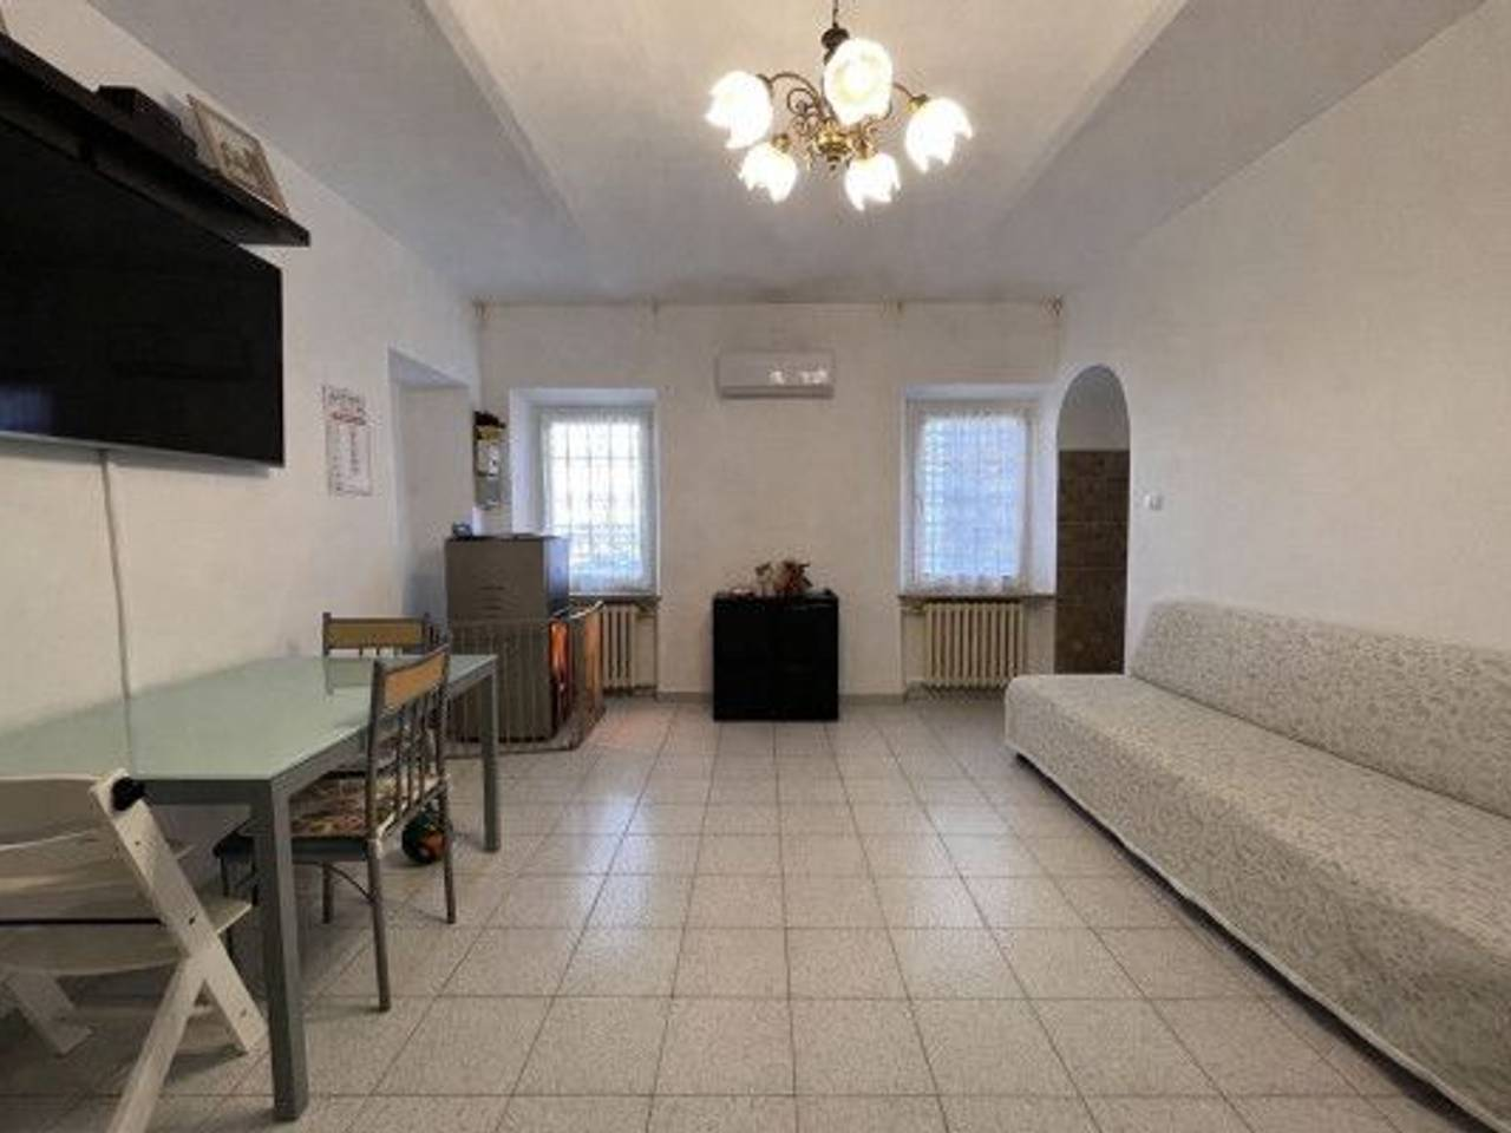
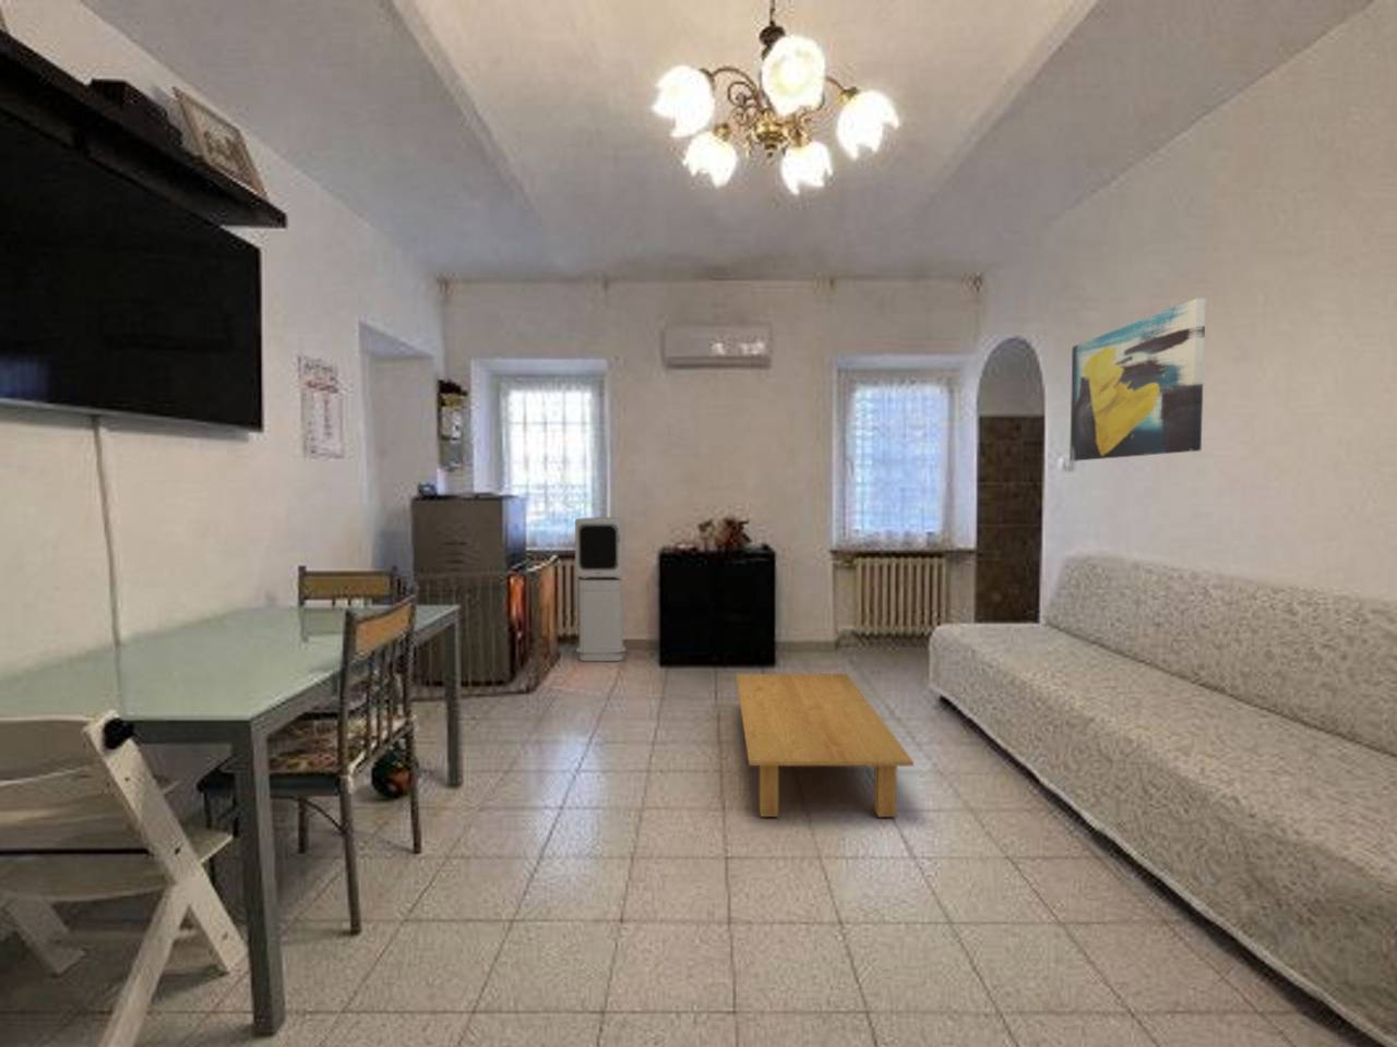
+ coffee table (806, 734)
+ air purifier (603, 587)
+ wall art (1128, 392)
